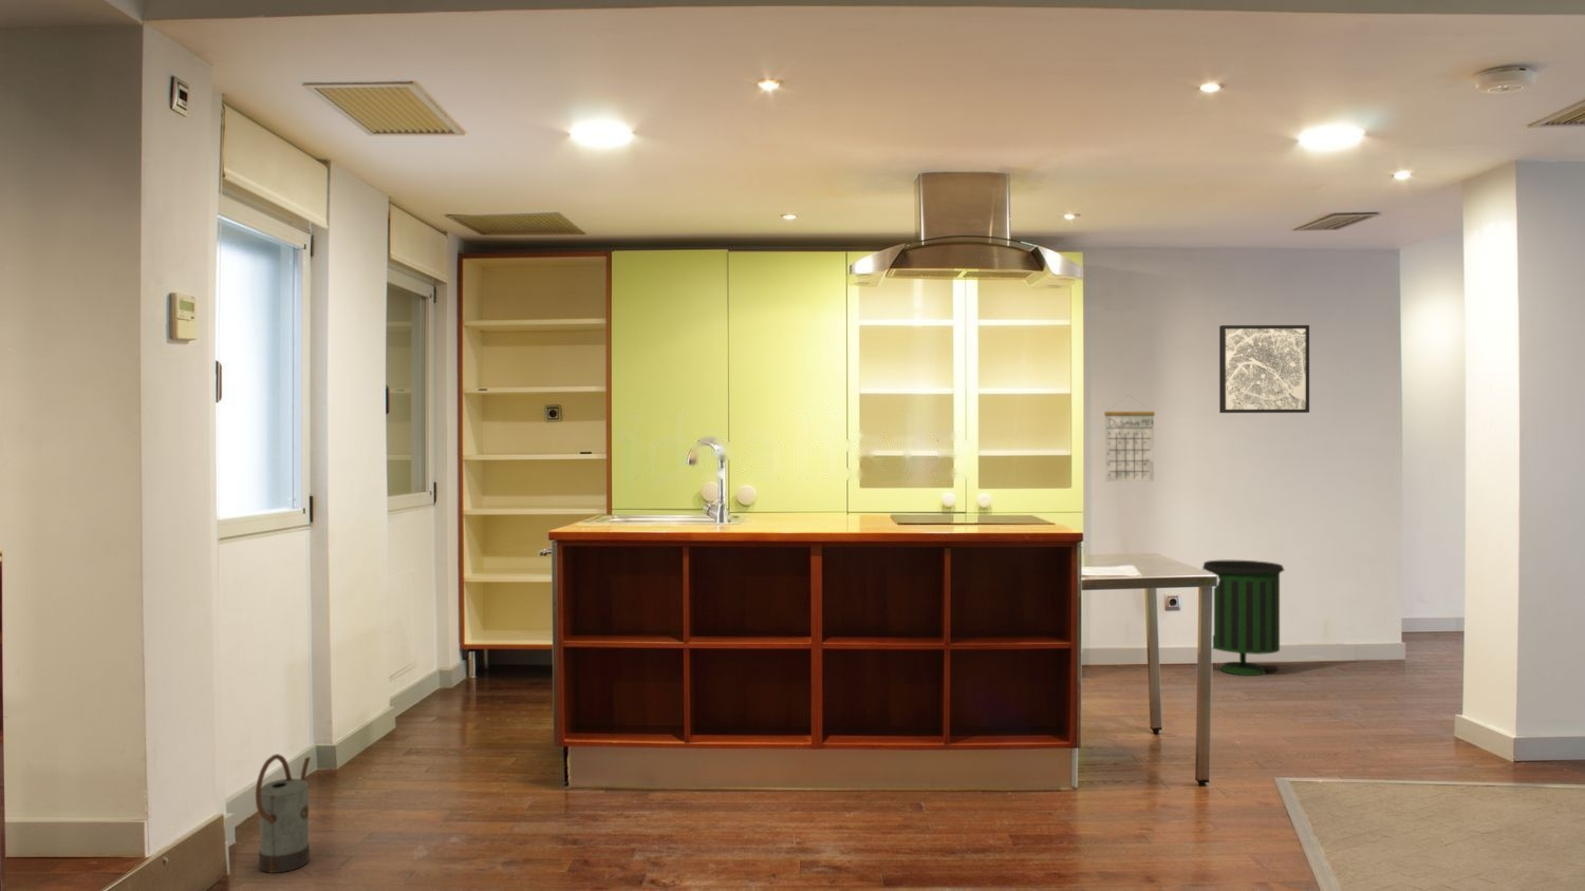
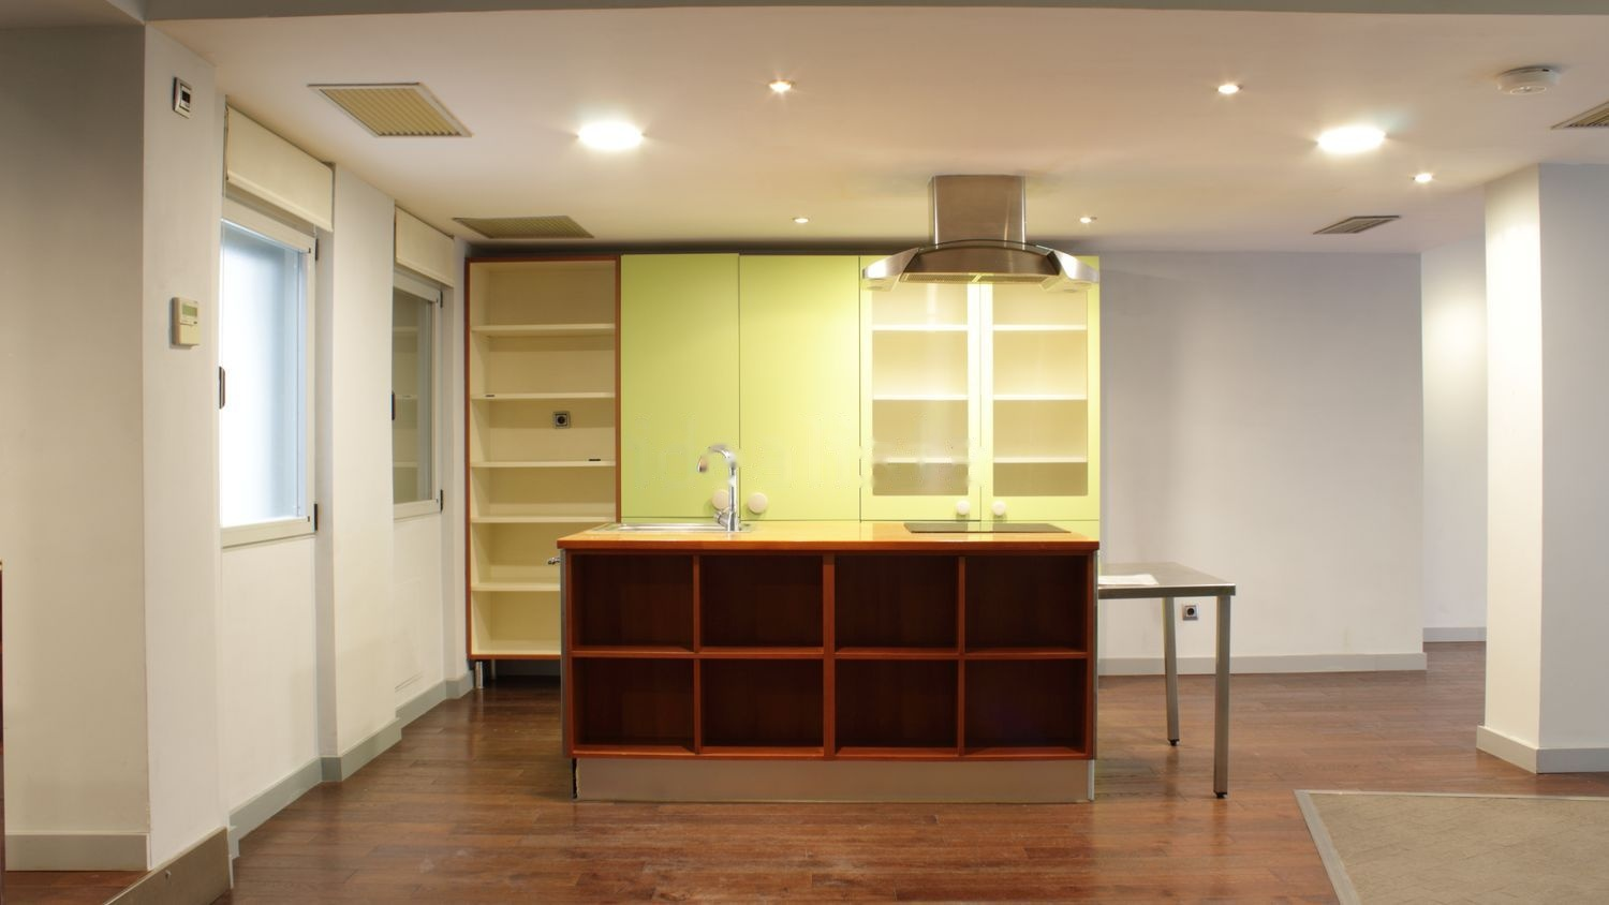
- wall art (1264, 369)
- watering can (284, 805)
- trash can (1243, 618)
- calendar (1130, 438)
